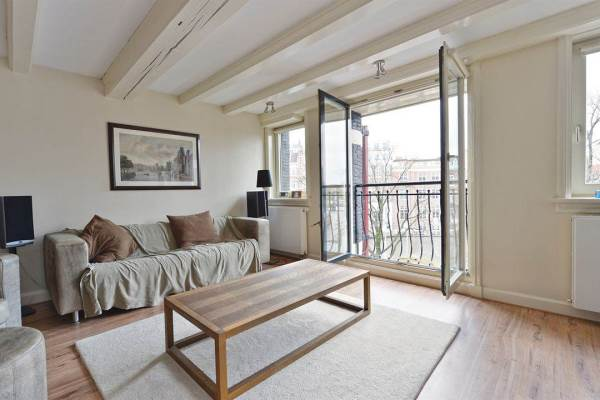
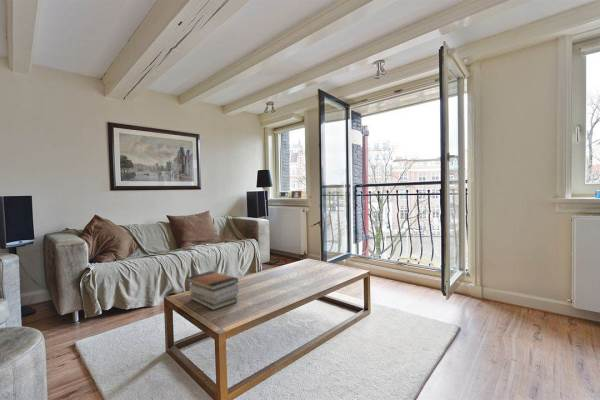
+ book stack (213, 289)
